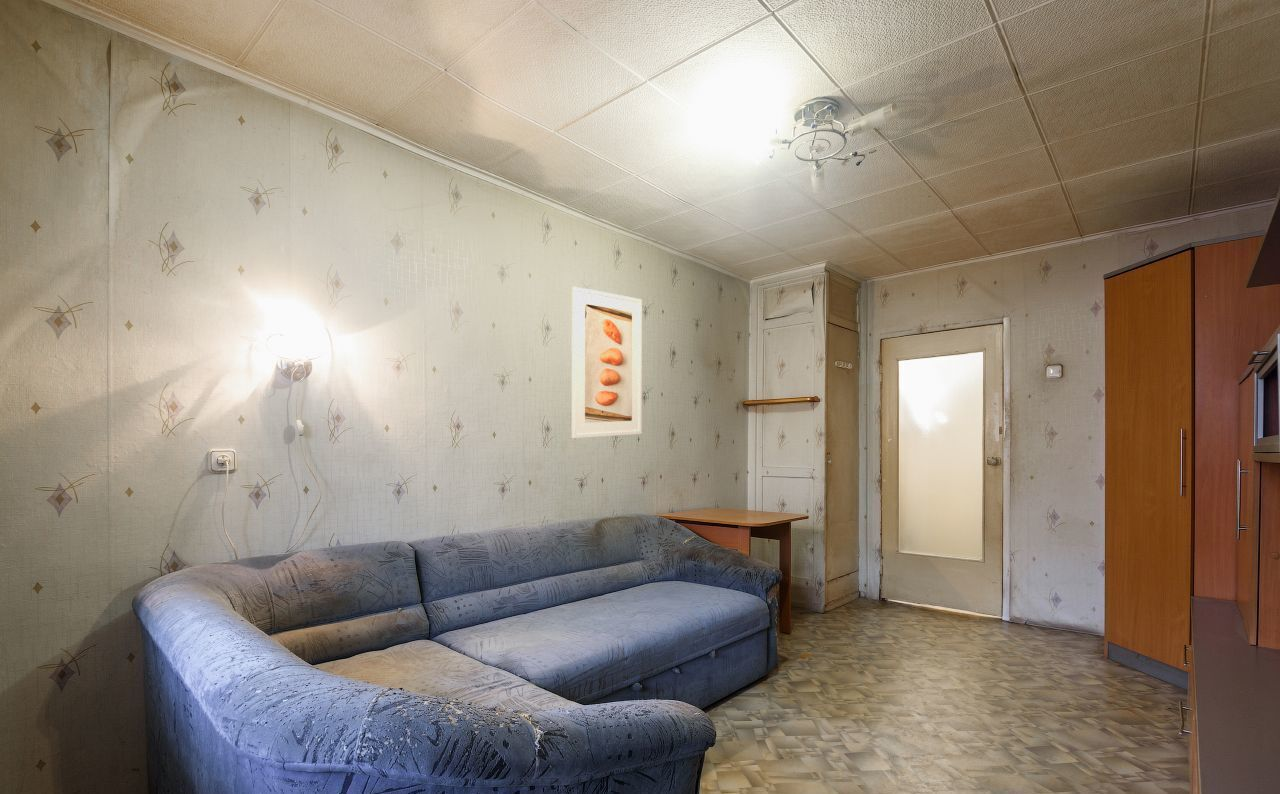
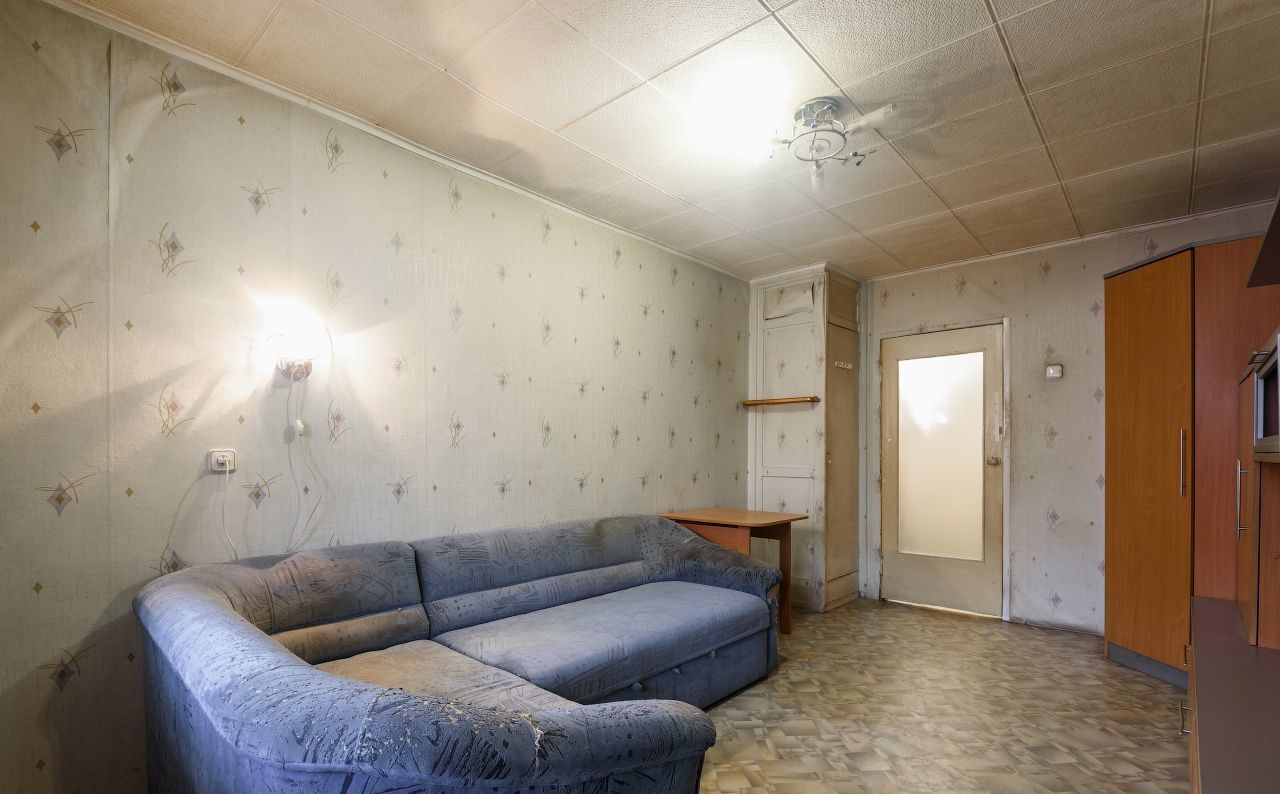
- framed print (608, 364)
